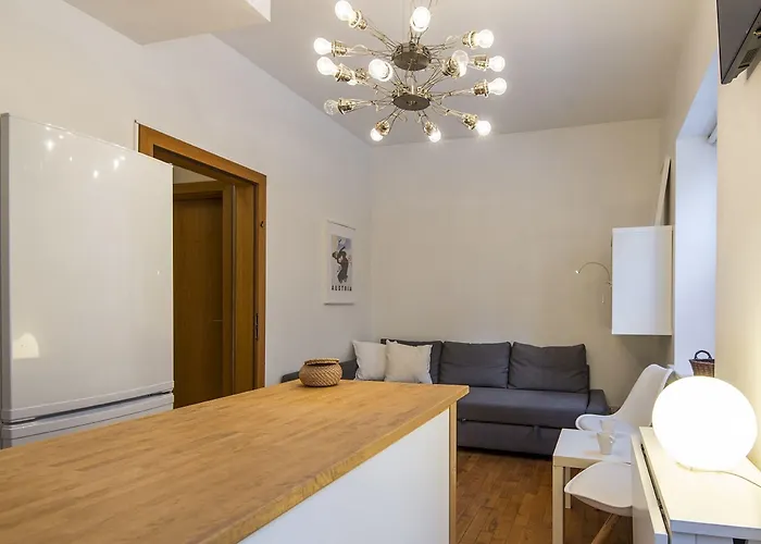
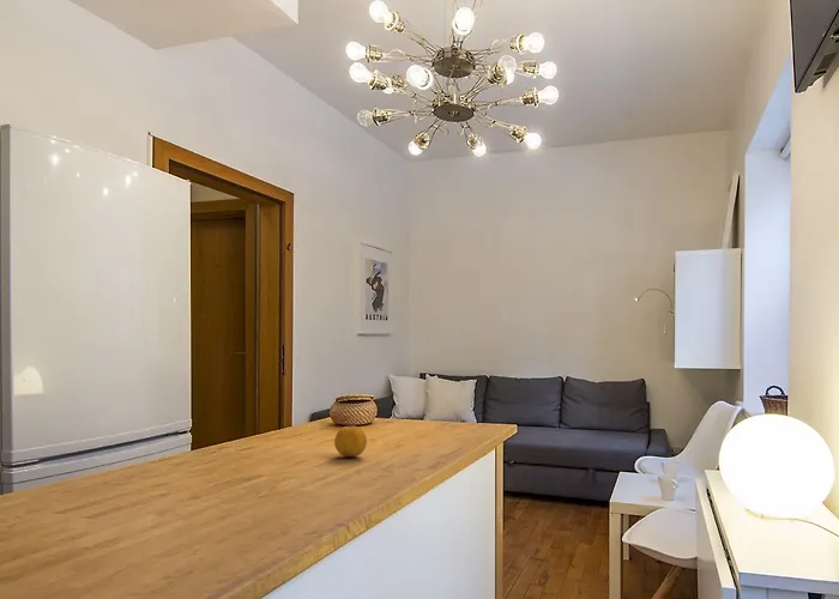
+ fruit (350, 441)
